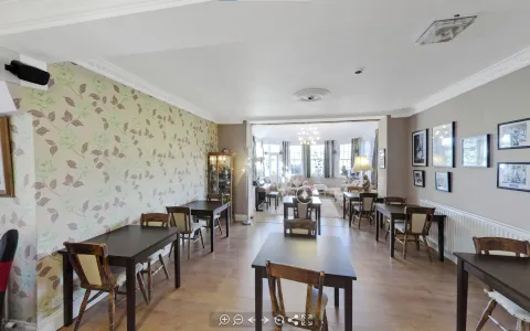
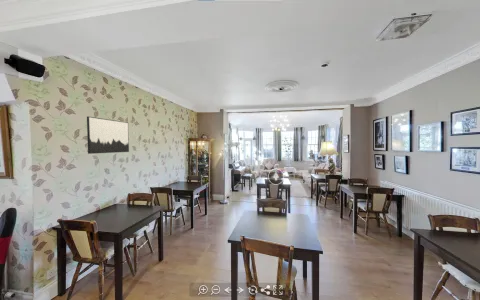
+ wall art (110, 136)
